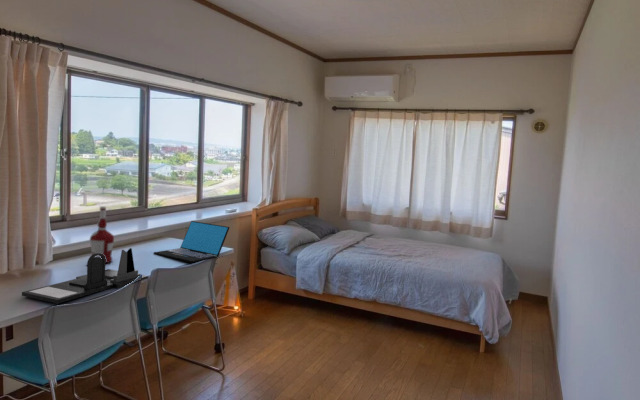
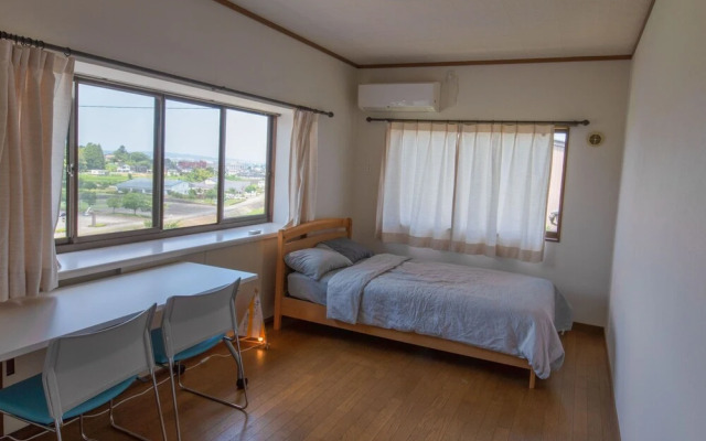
- laptop (192, 240)
- desk organizer (88, 268)
- alcohol (102, 234)
